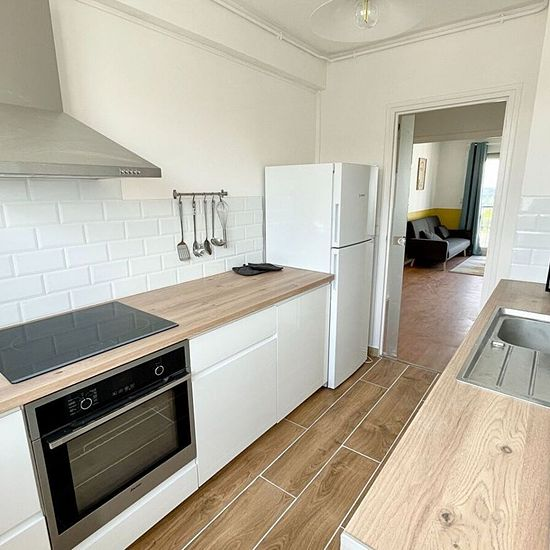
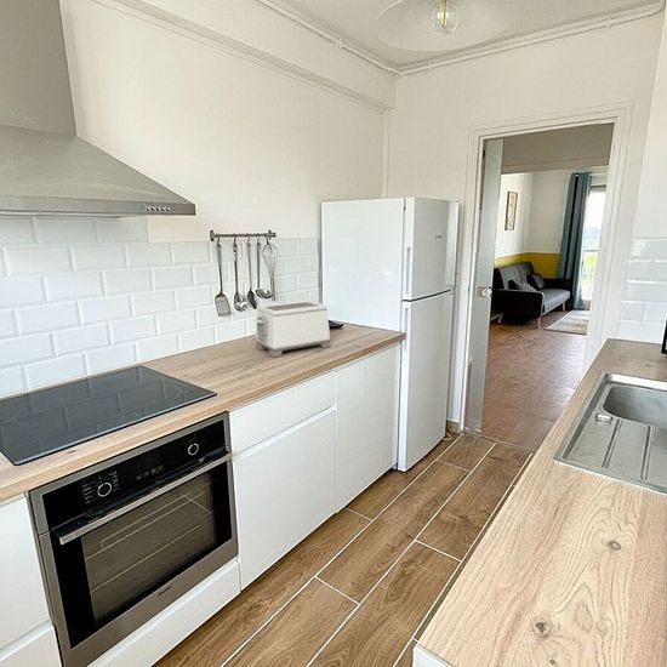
+ toaster (290, 326)
